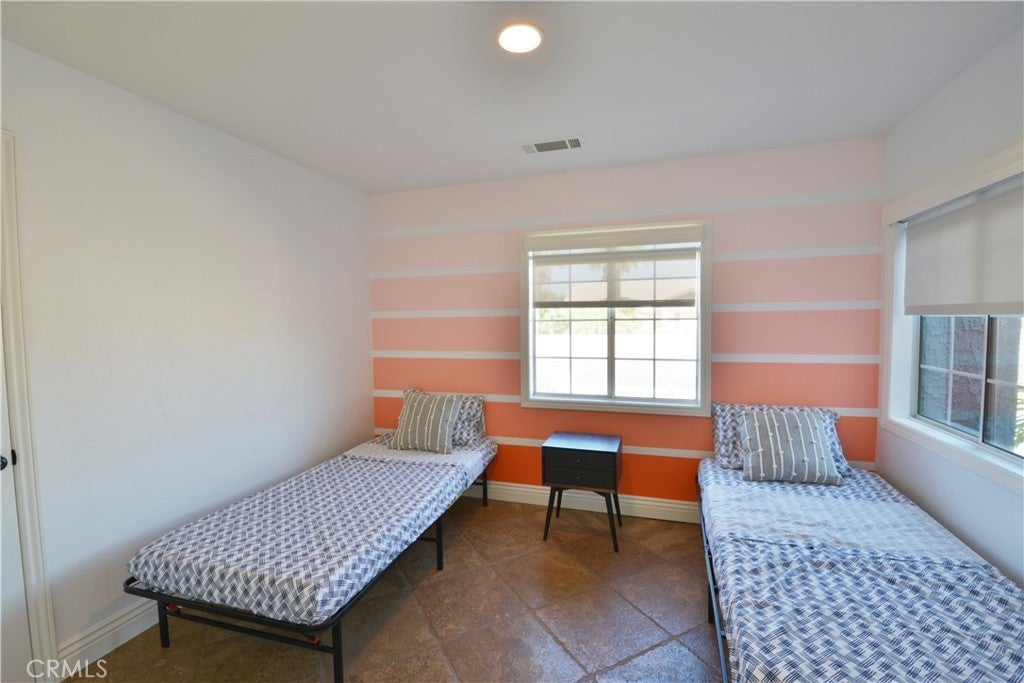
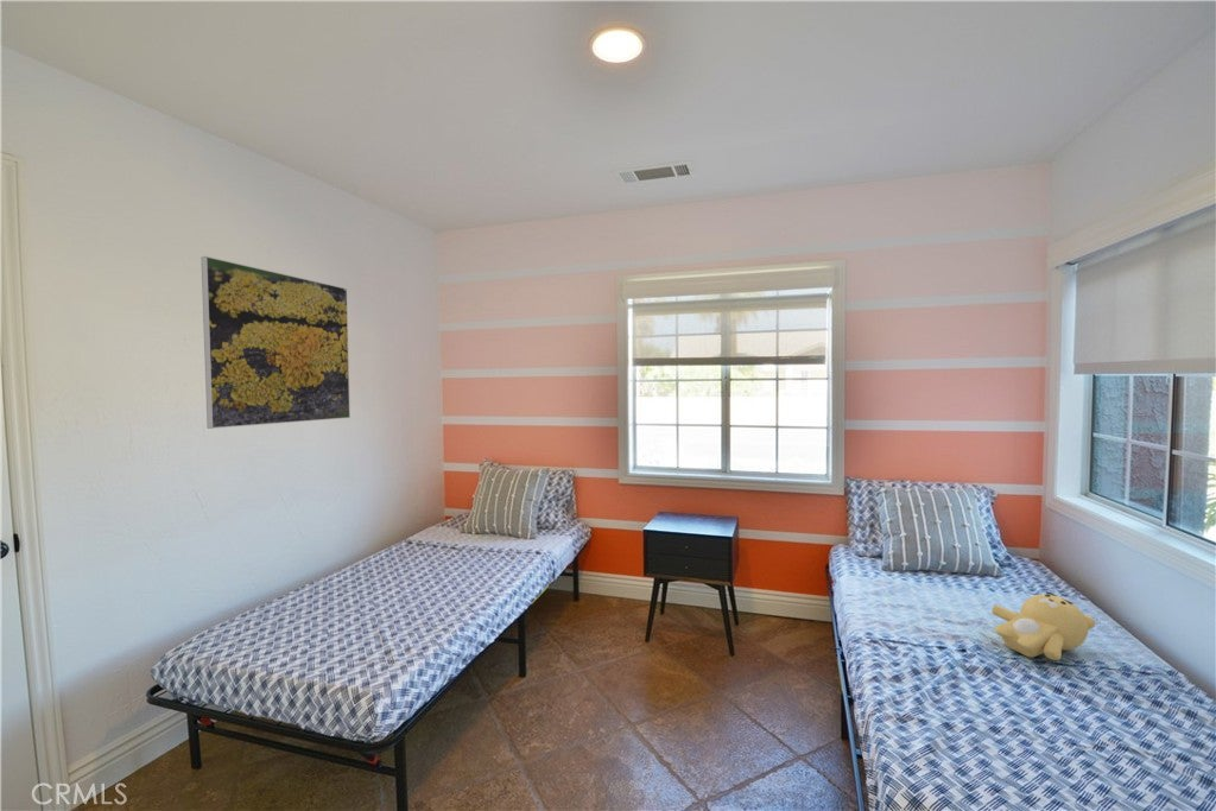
+ teddy bear (1038, 622)
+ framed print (286, 348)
